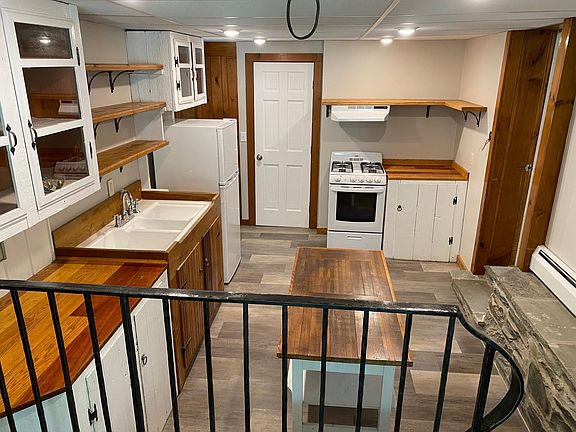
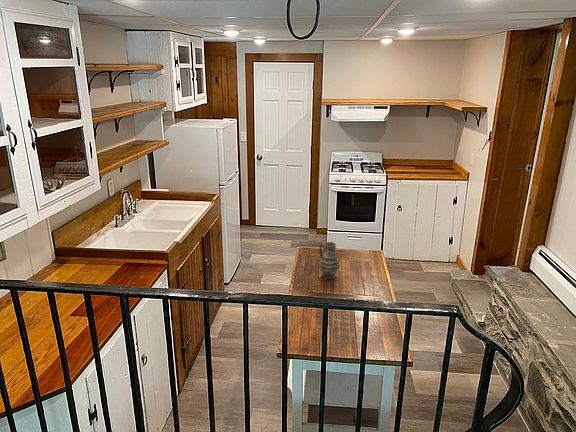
+ vase (329, 260)
